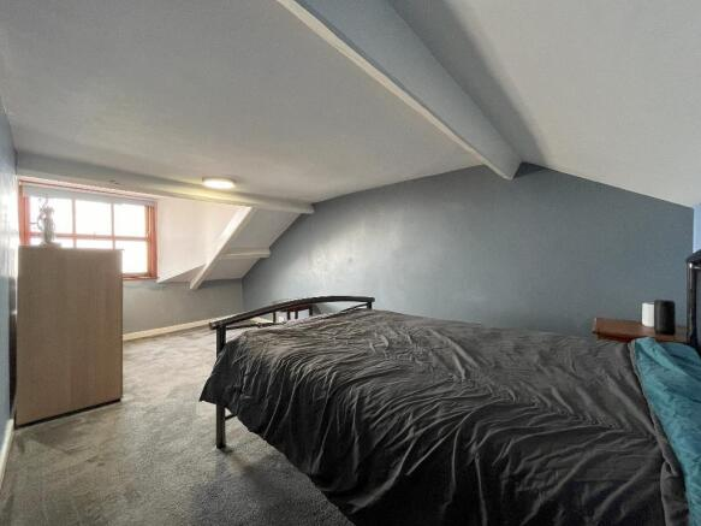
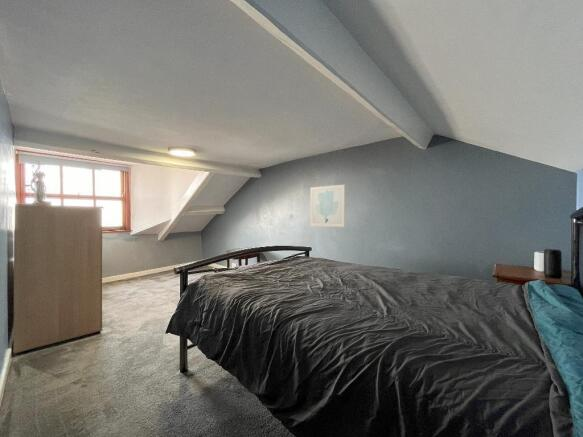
+ wall art (326, 206)
